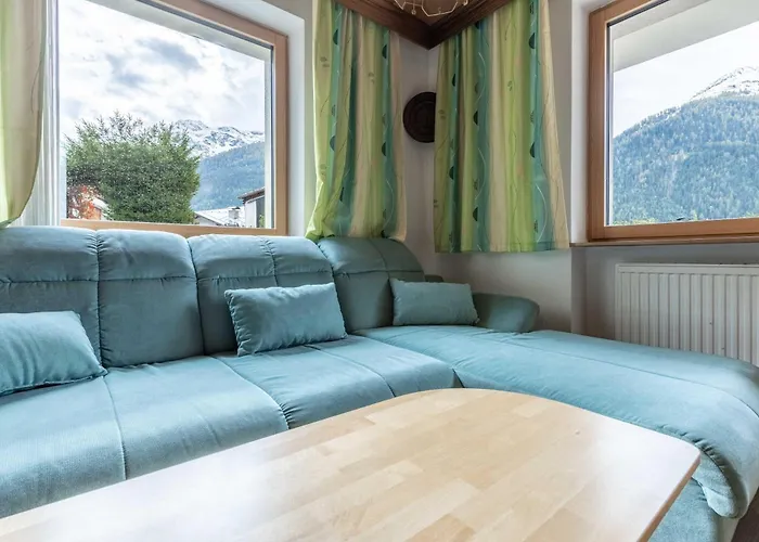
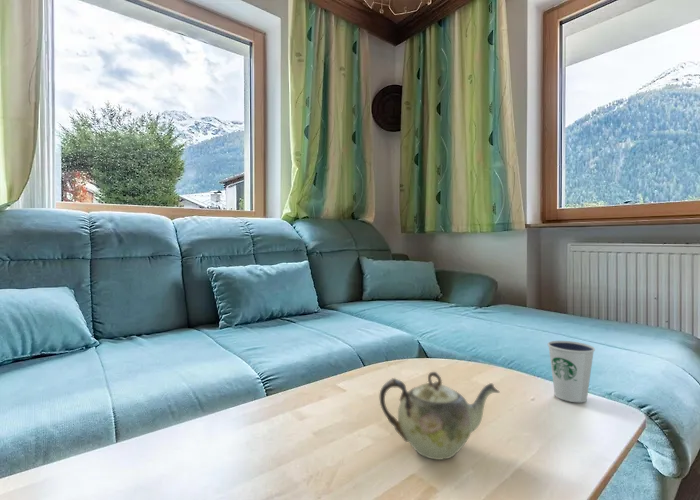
+ dixie cup (570, 371)
+ teapot (440, 409)
